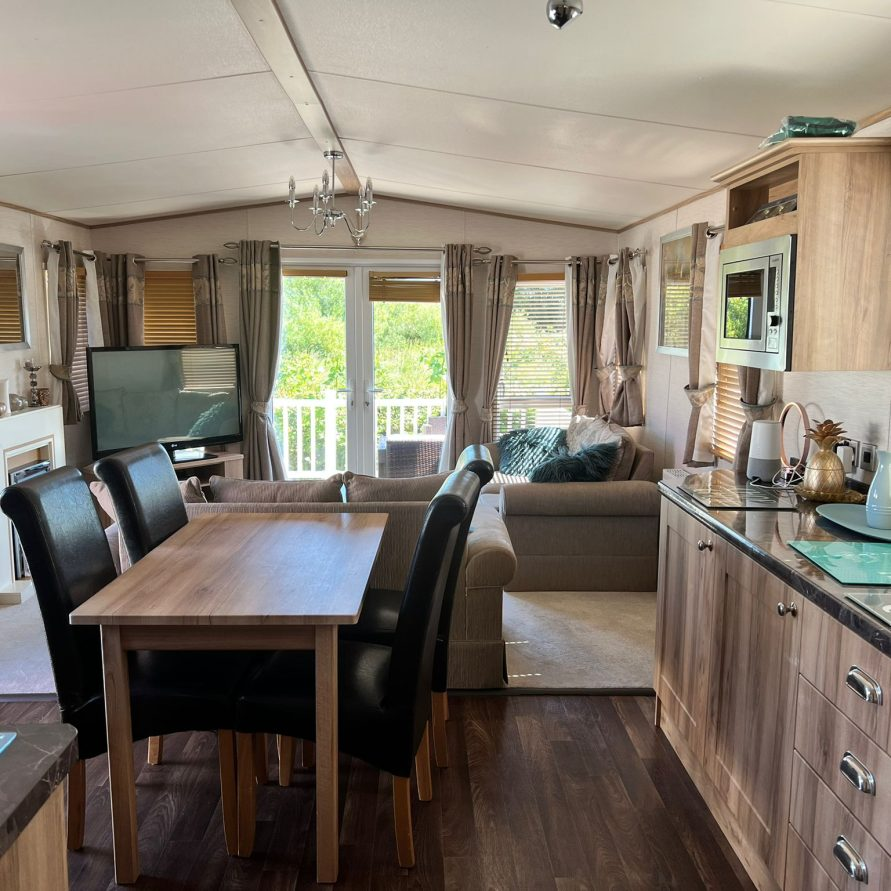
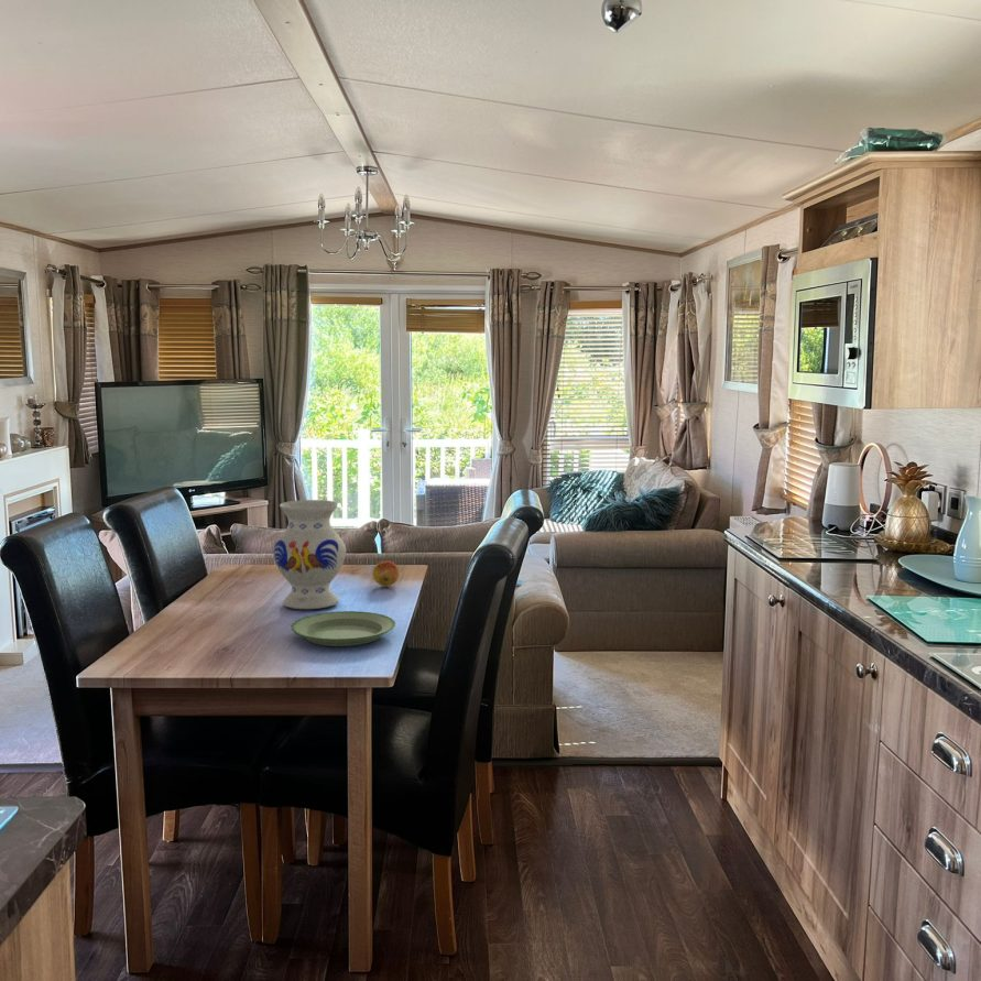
+ plate (344, 630)
+ apple (385, 573)
+ vase (309, 554)
